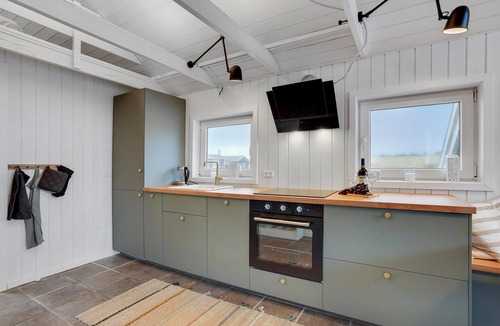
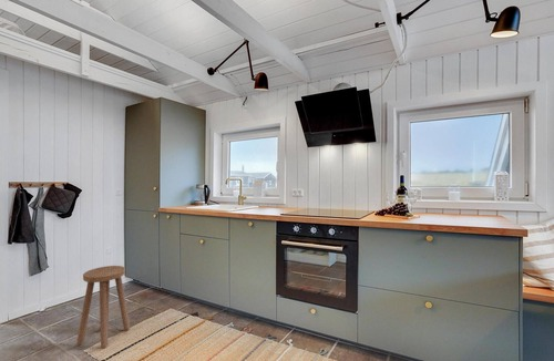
+ stool (104, 303)
